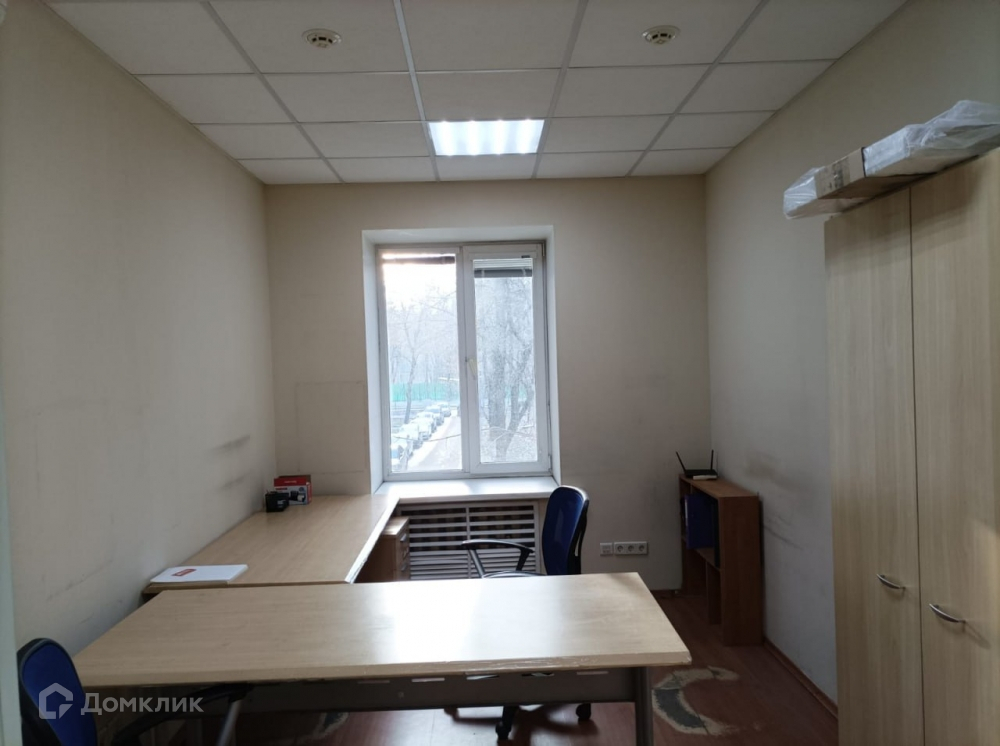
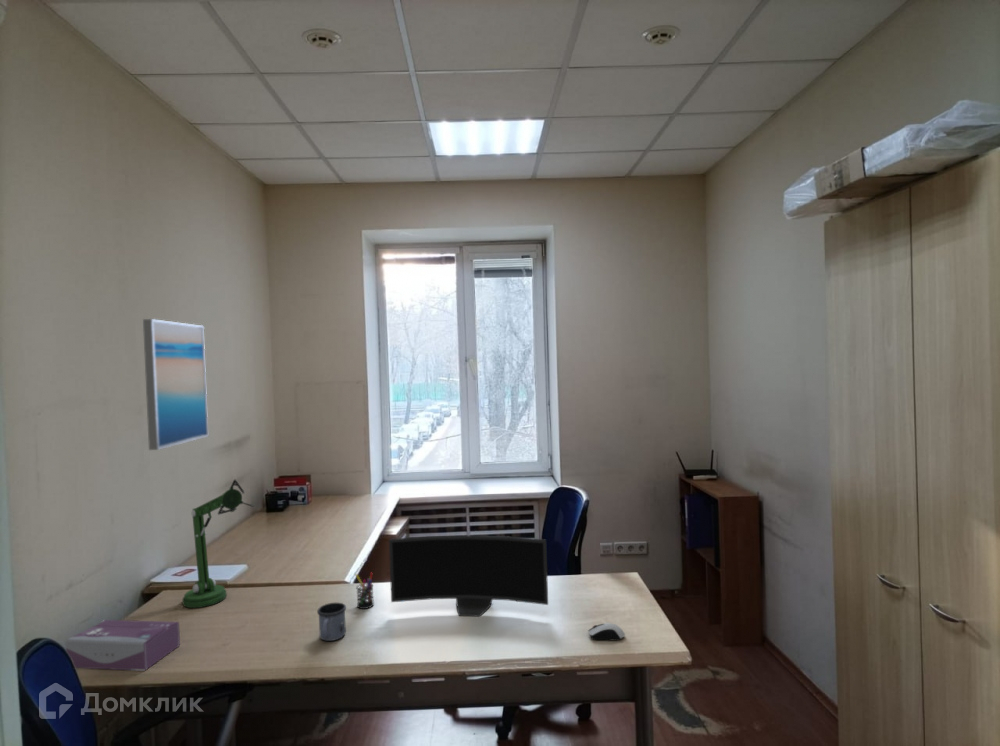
+ desk lamp (205, 542)
+ monitor (471, 571)
+ computer mouse (606, 630)
+ wall art (178, 382)
+ pen holder (366, 588)
+ mug (330, 623)
+ tissue box (124, 642)
